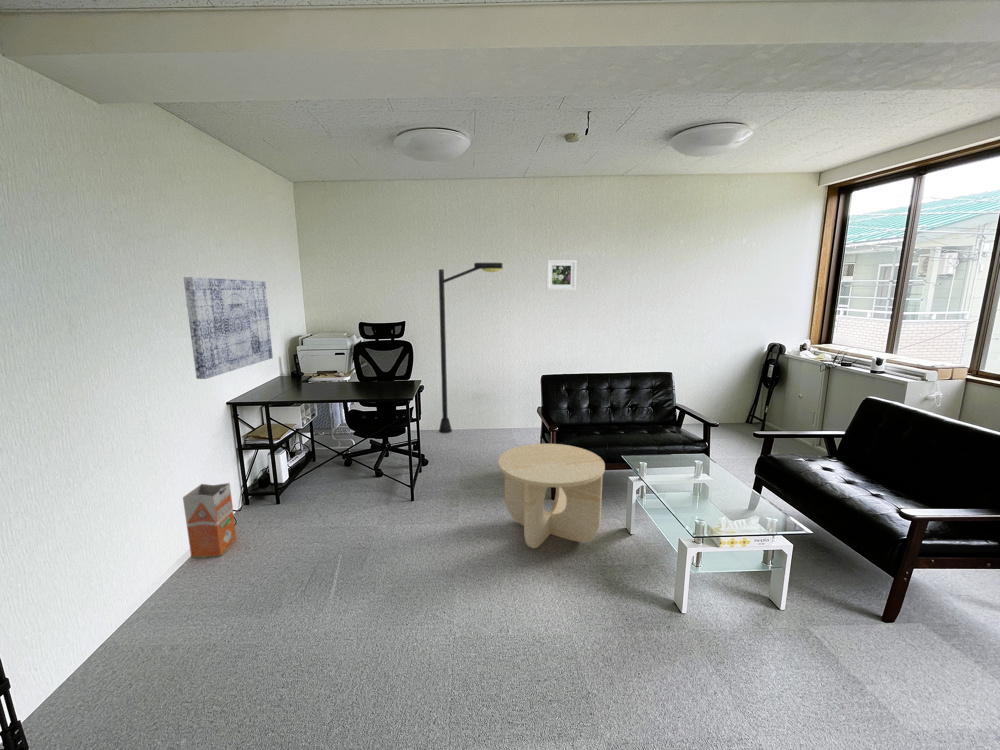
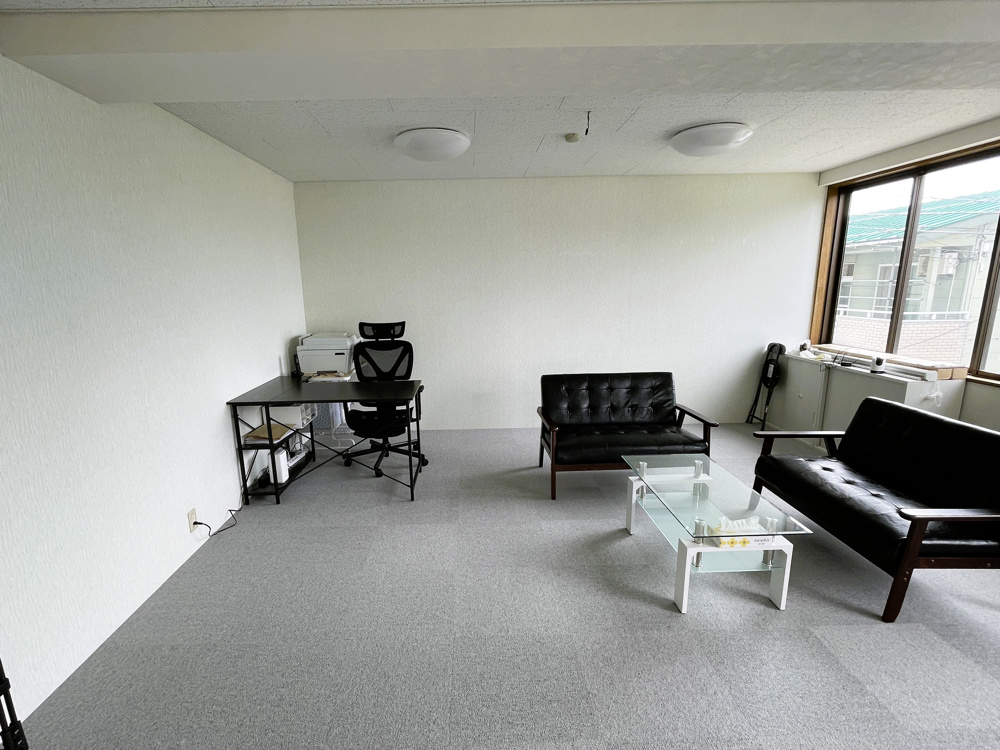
- wall art (235, 324)
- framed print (561, 275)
- side table (554, 500)
- waste bin (213, 518)
- floor lamp (445, 349)
